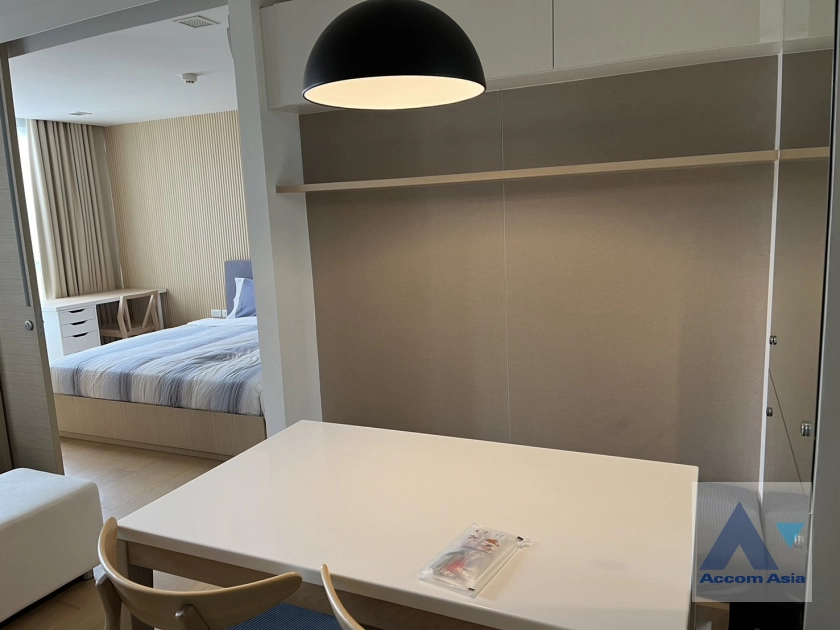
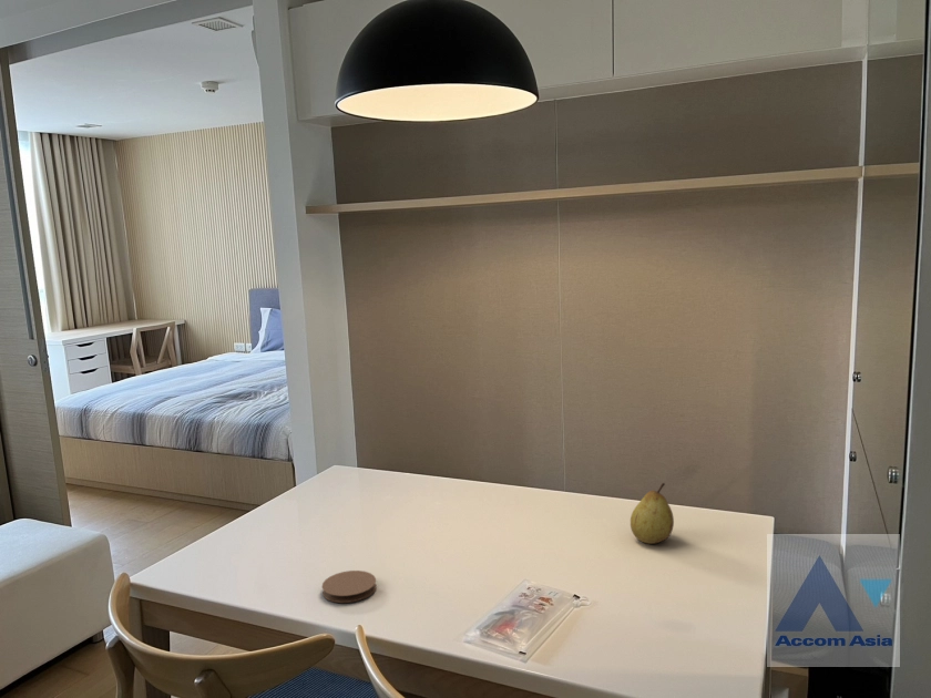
+ fruit (652, 512)
+ coaster (349, 586)
